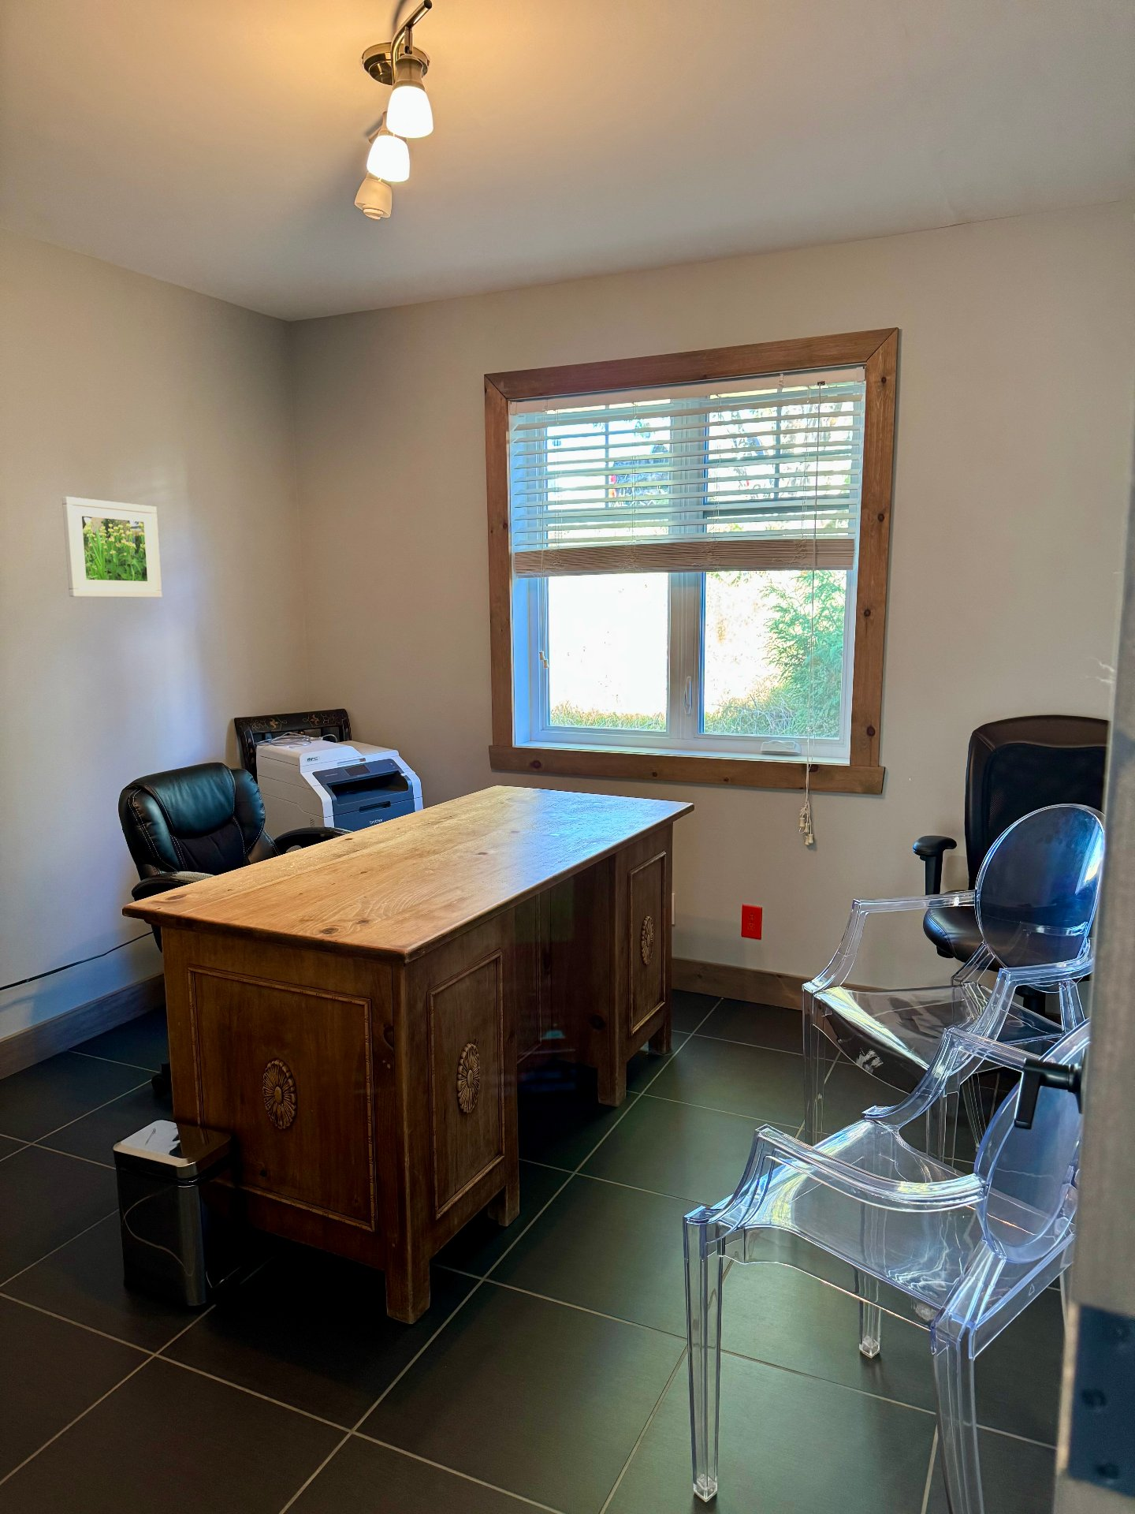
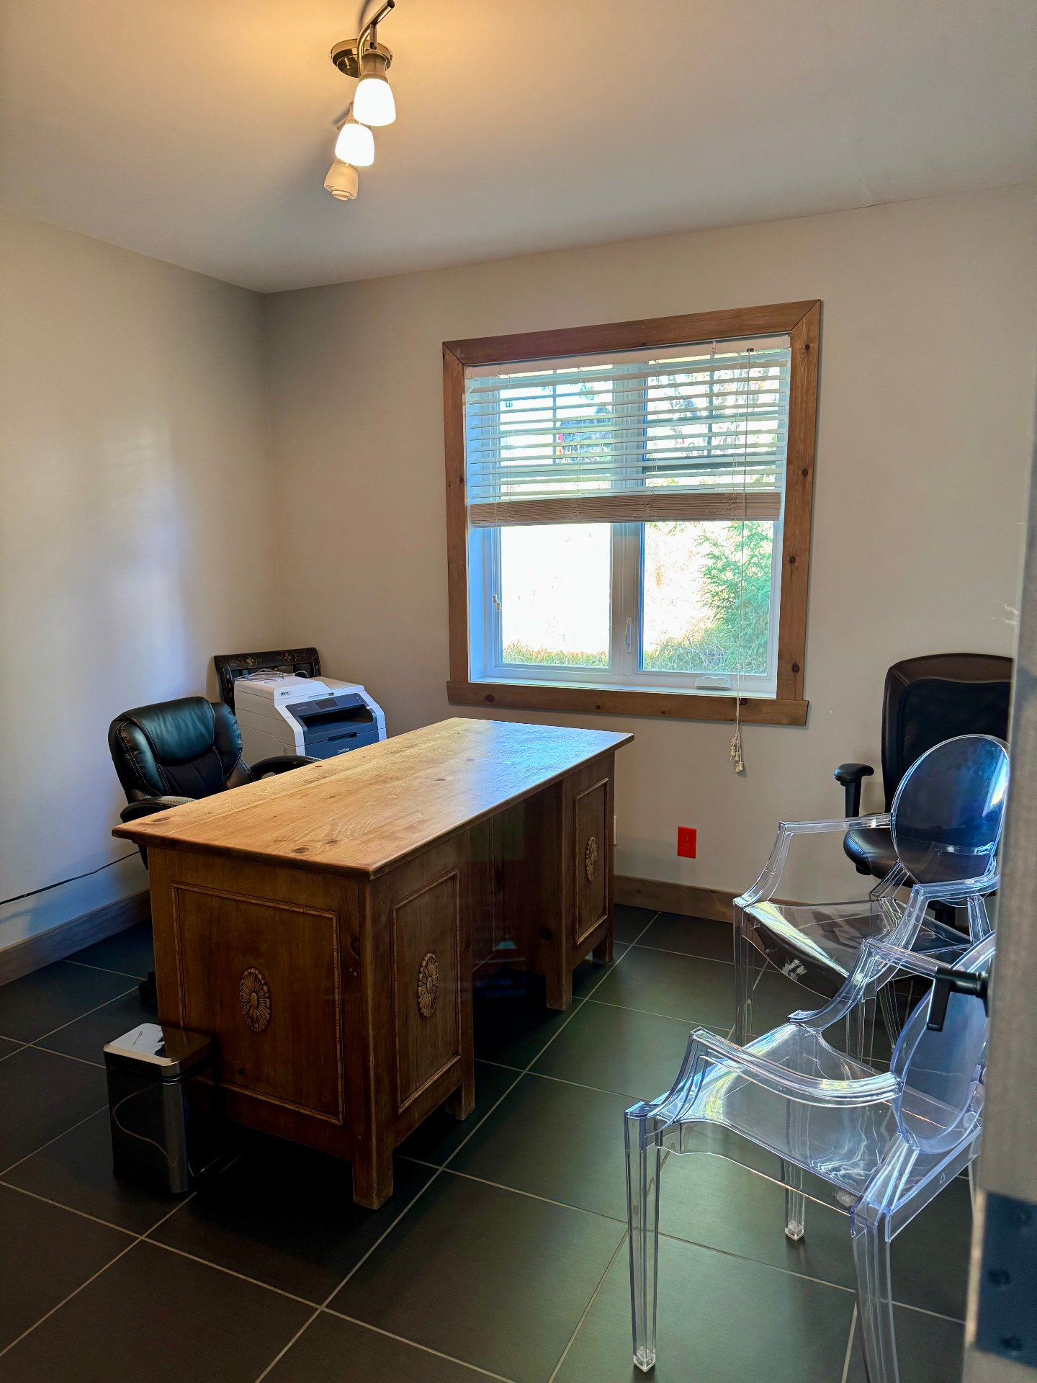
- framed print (114, 550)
